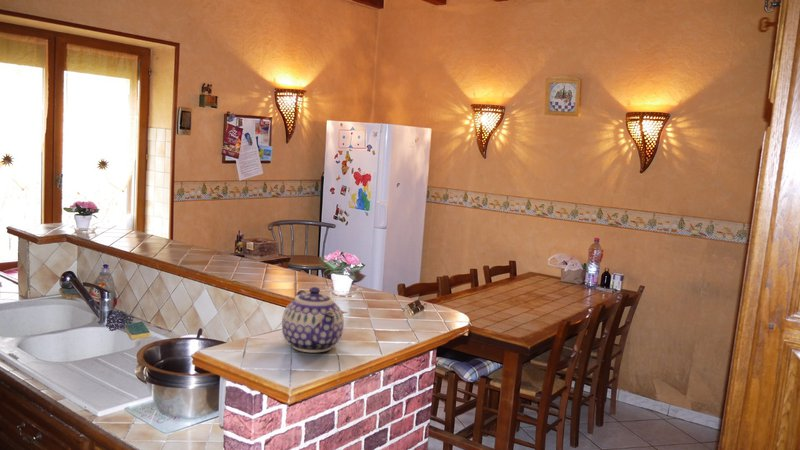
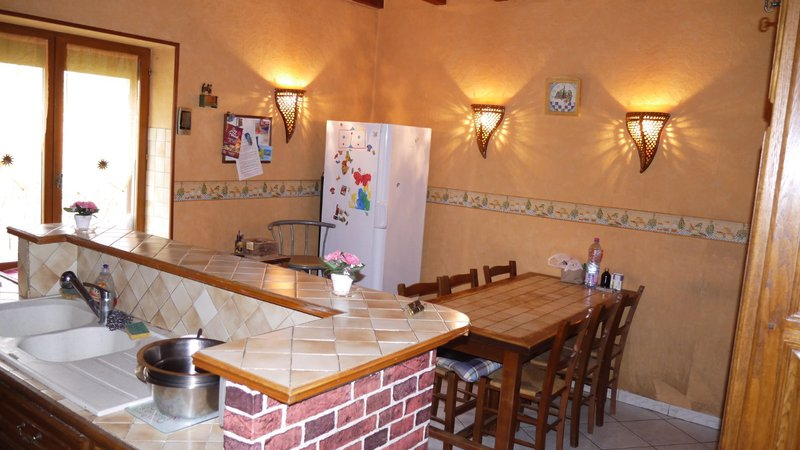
- teapot (313, 317)
